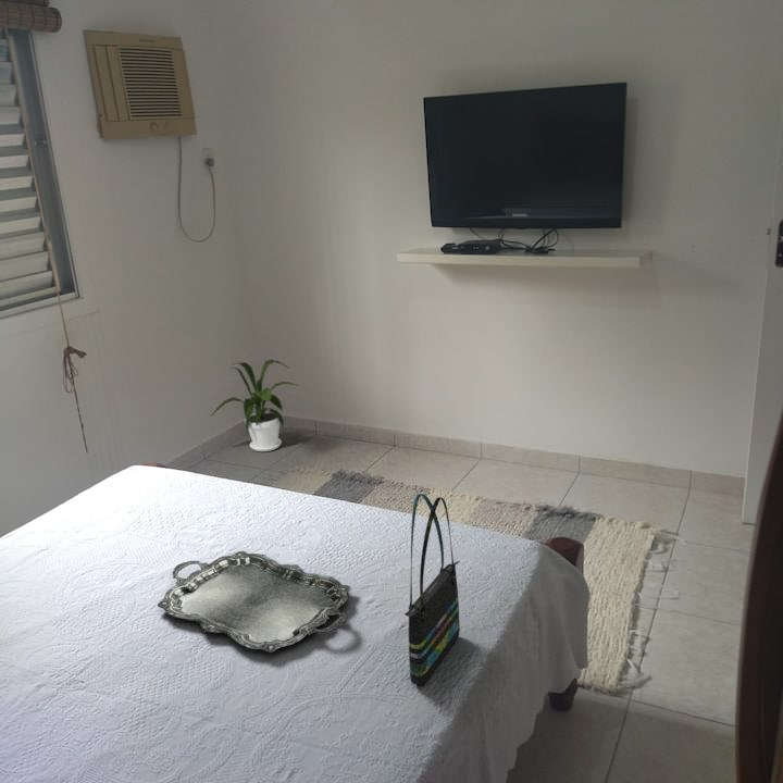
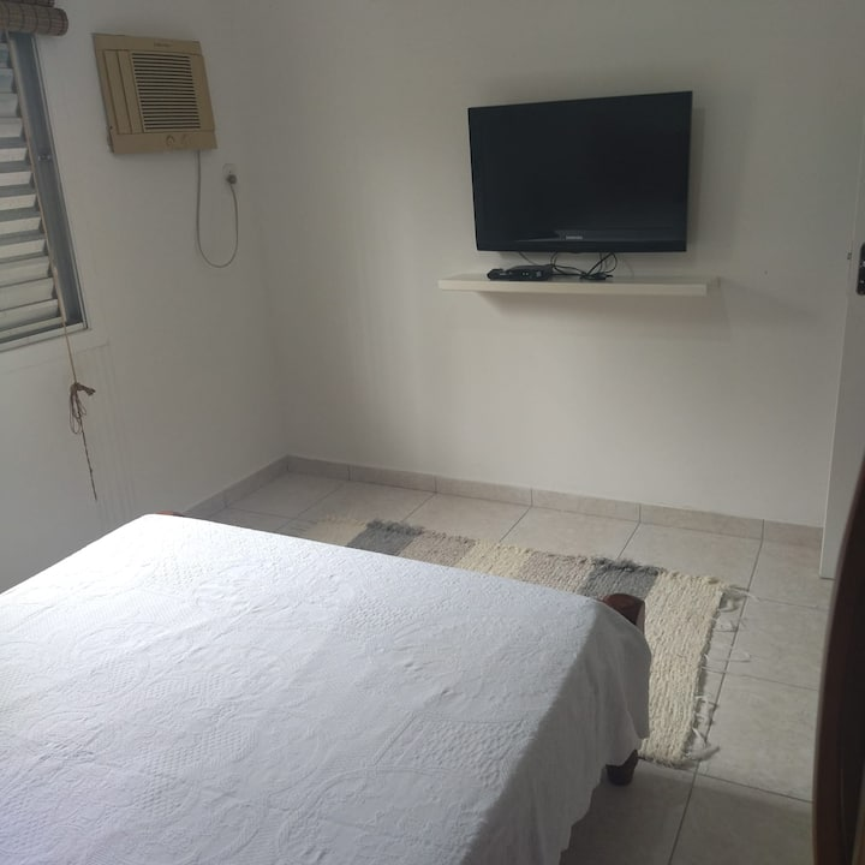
- tote bag (433, 581)
- house plant (260, 402)
- serving tray (254, 596)
